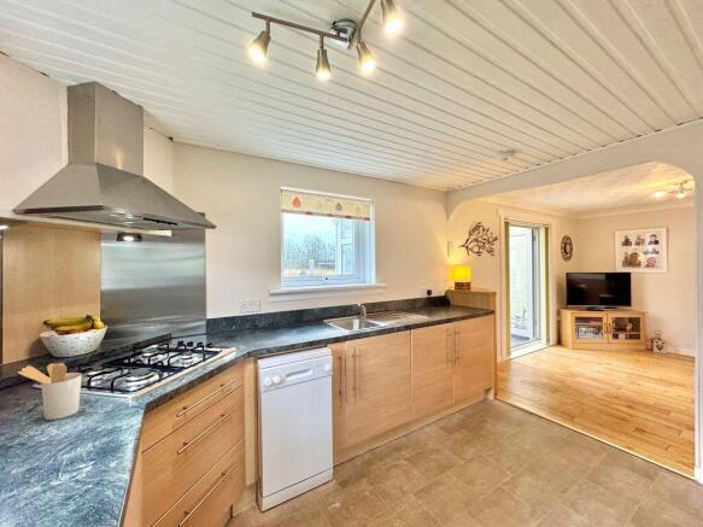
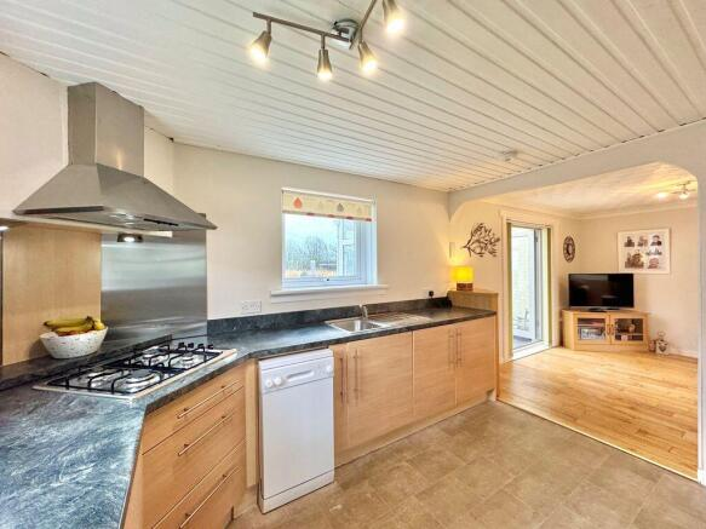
- utensil holder (51, 388)
